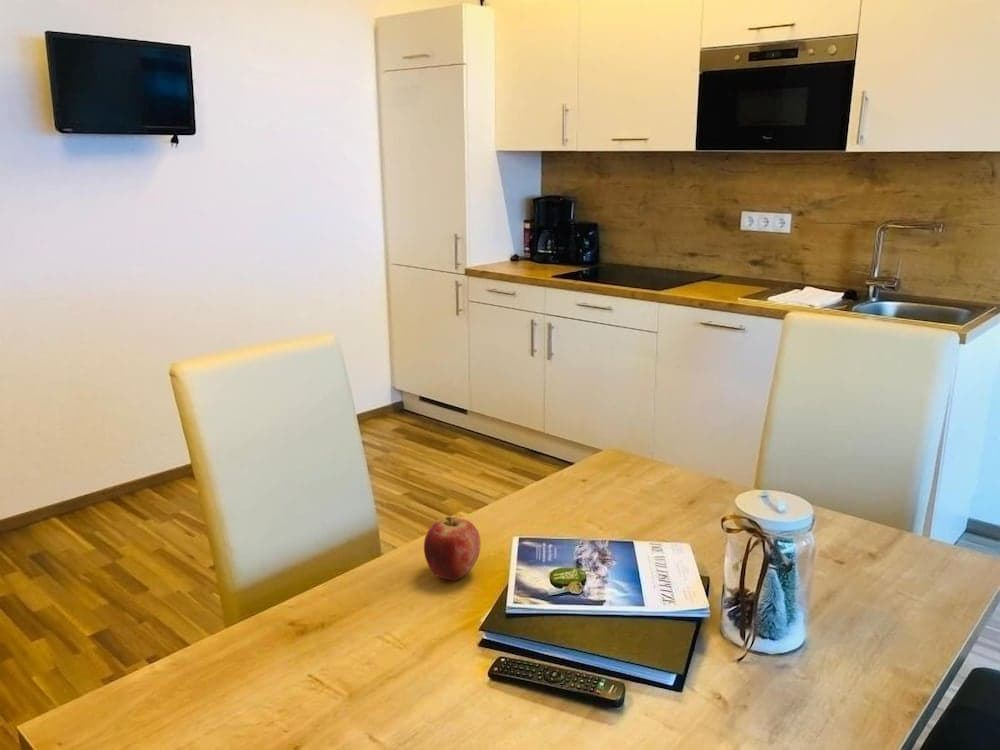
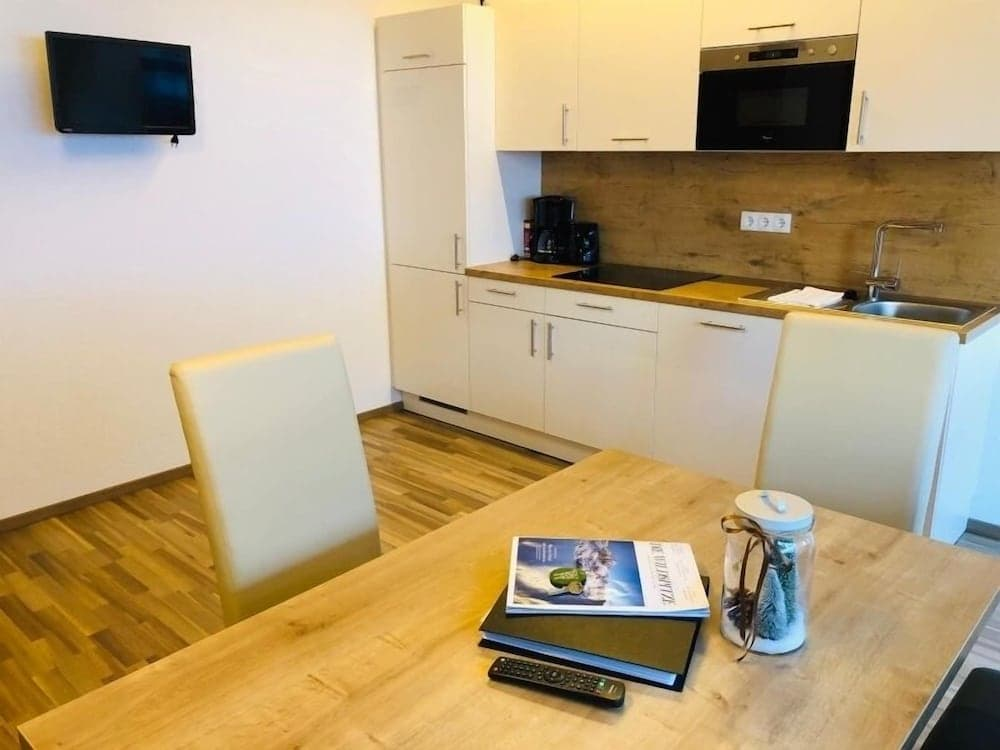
- apple (452, 546)
